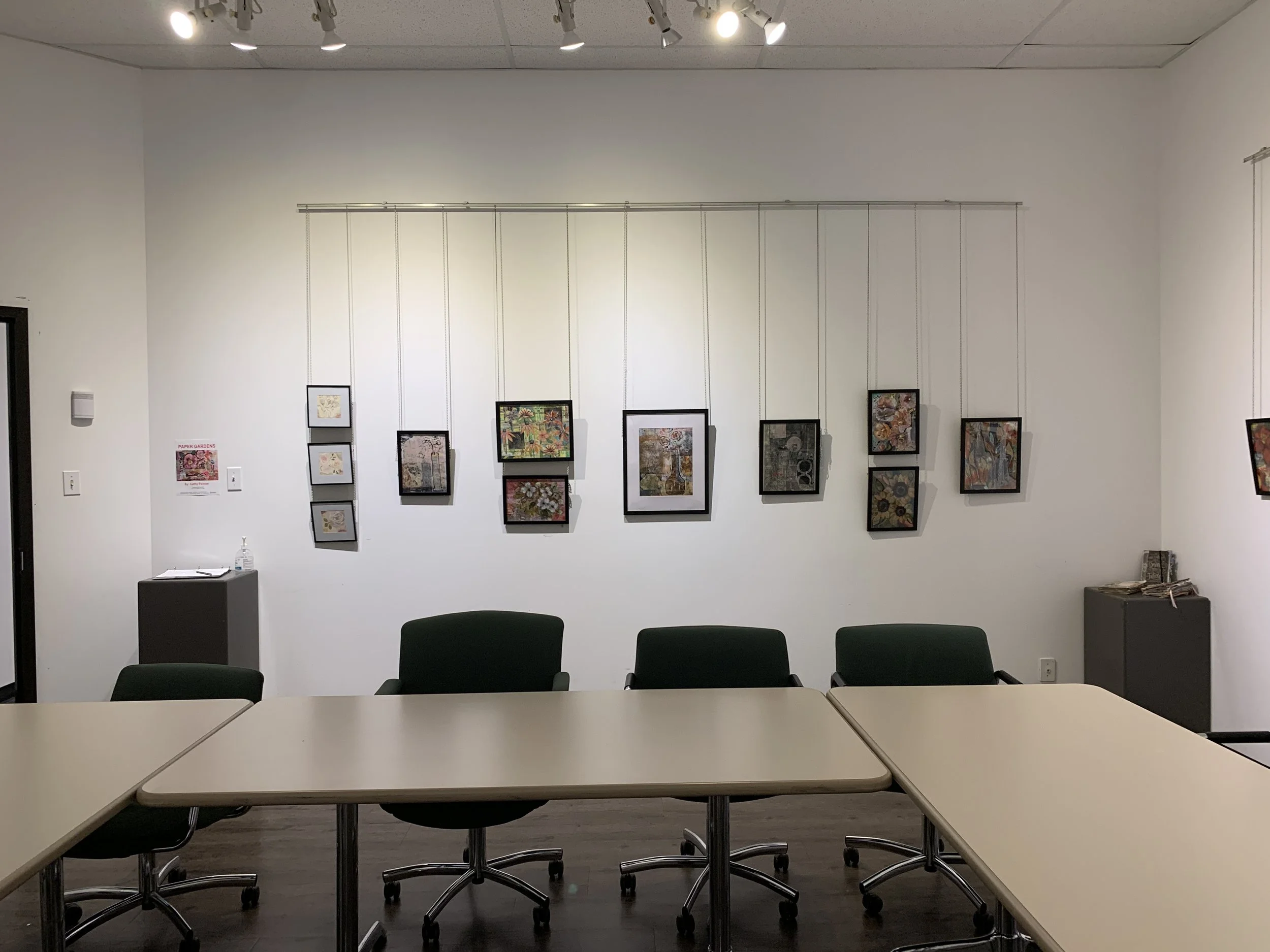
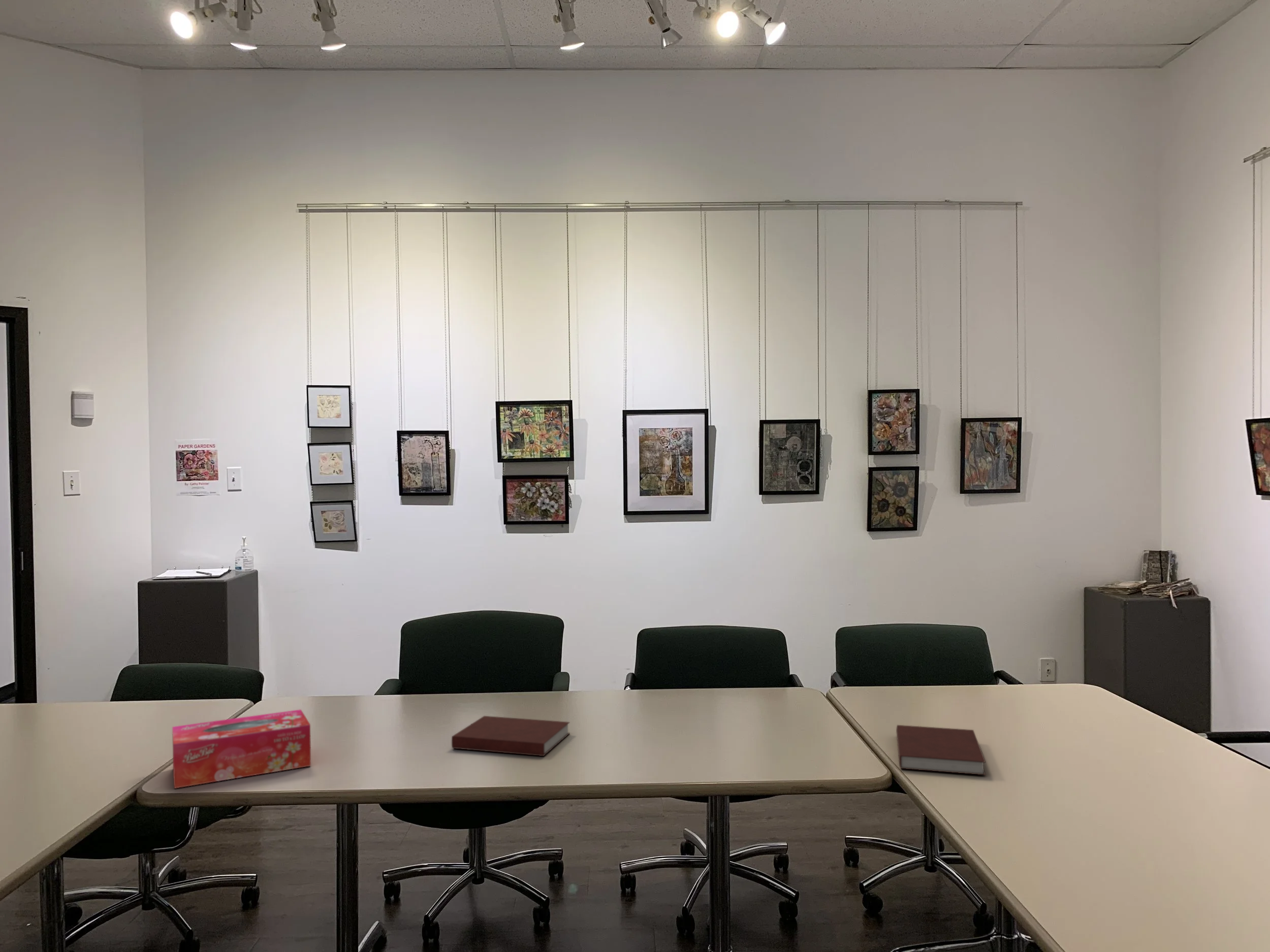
+ notebook (512, 735)
+ notebook (938, 748)
+ tissue box (241, 746)
